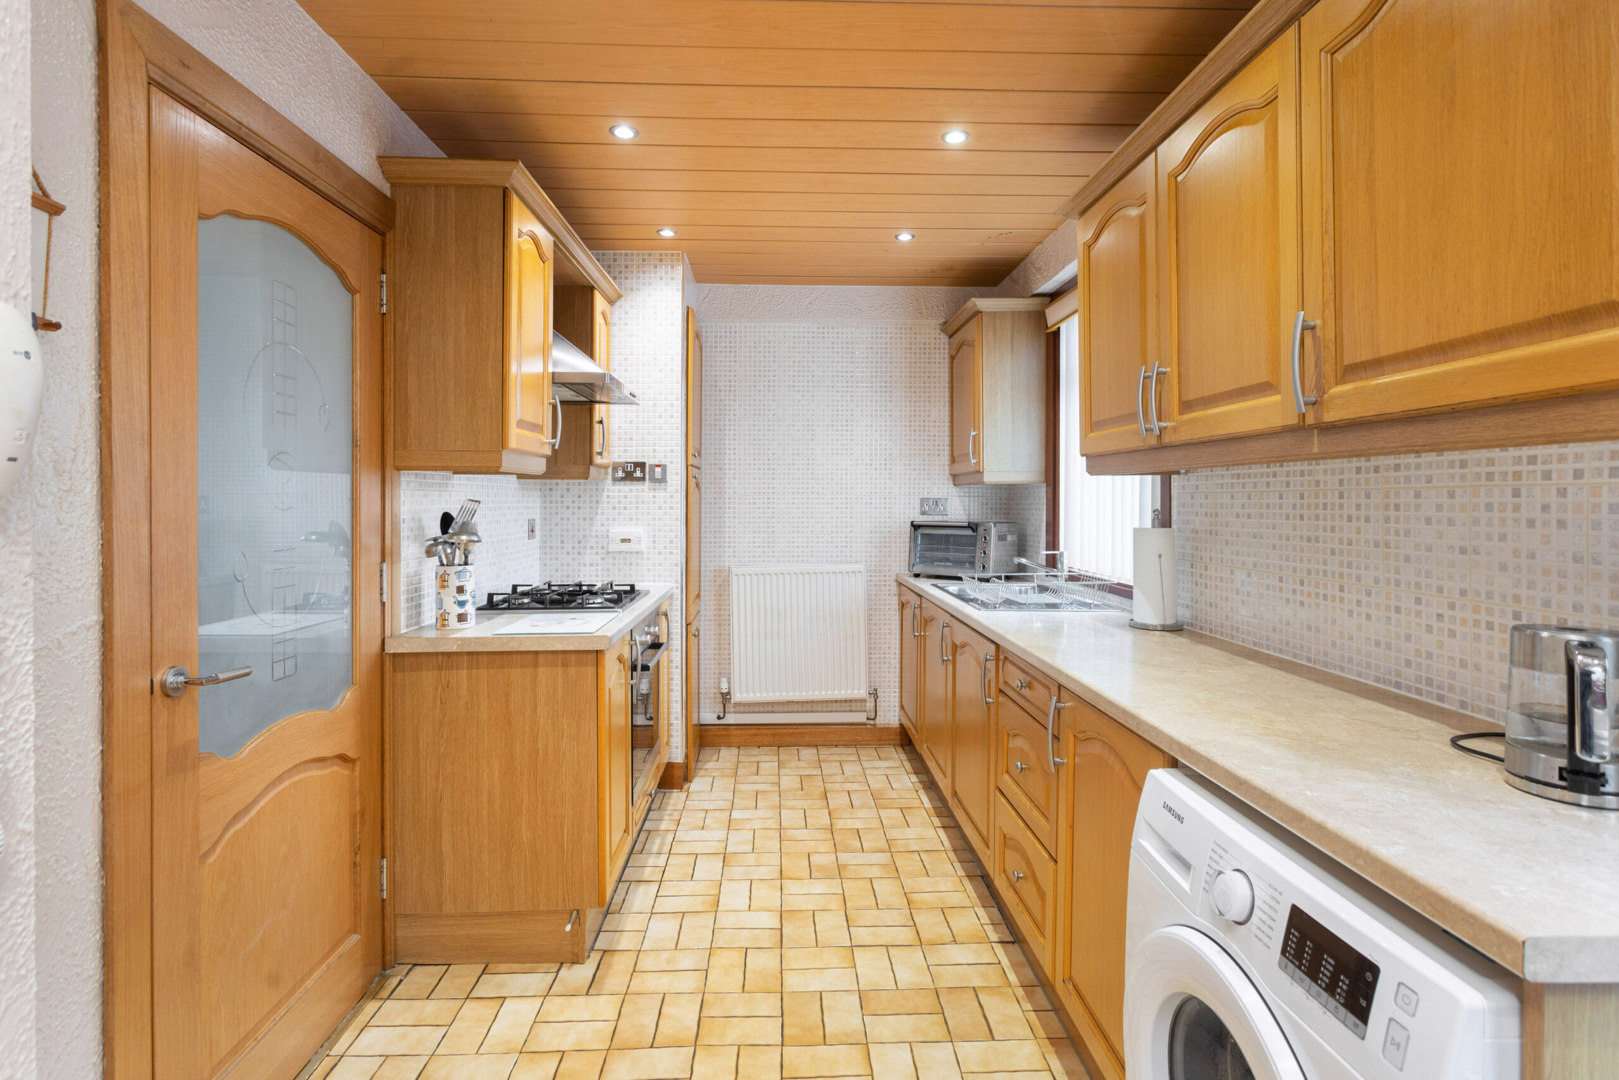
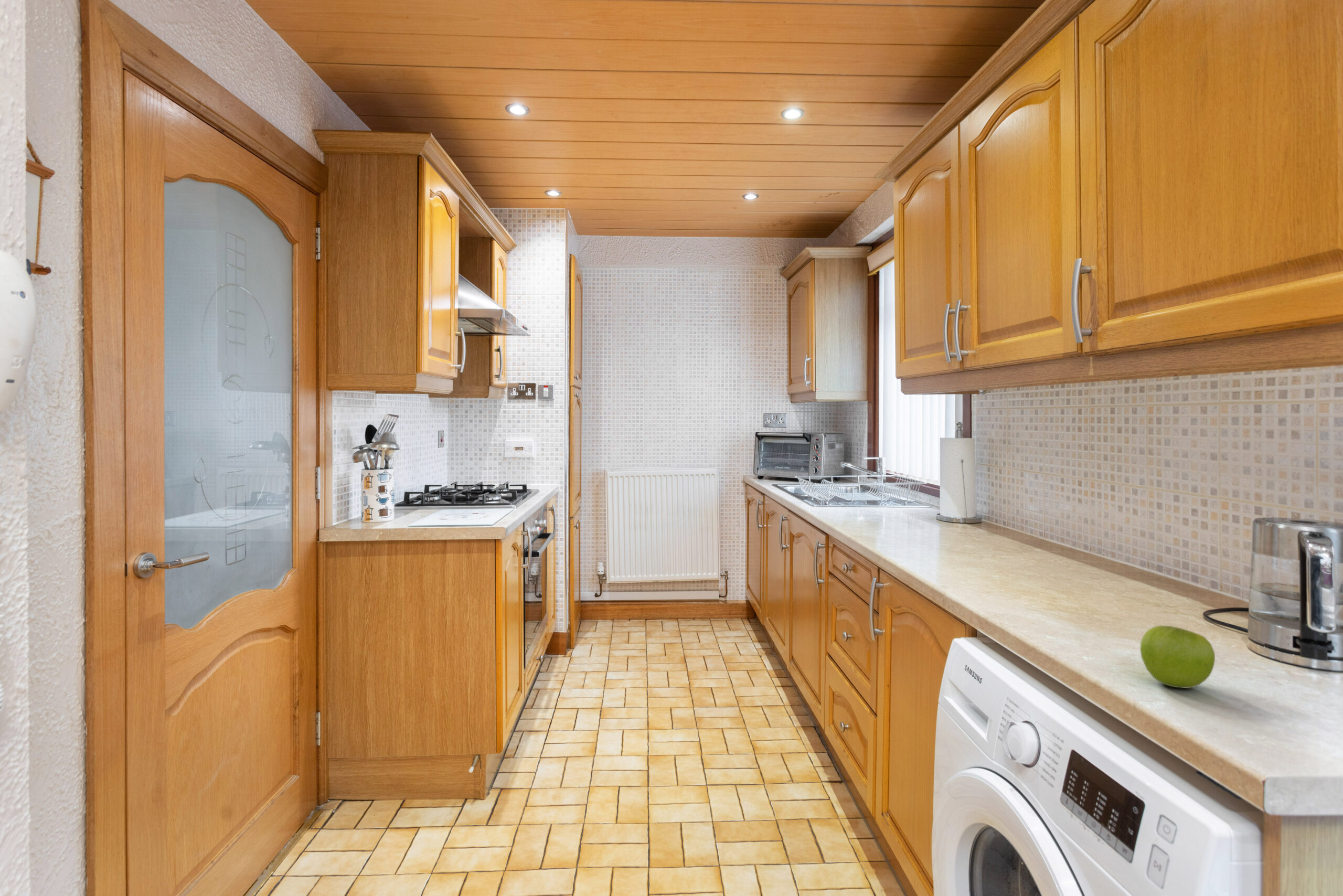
+ fruit (1177, 655)
